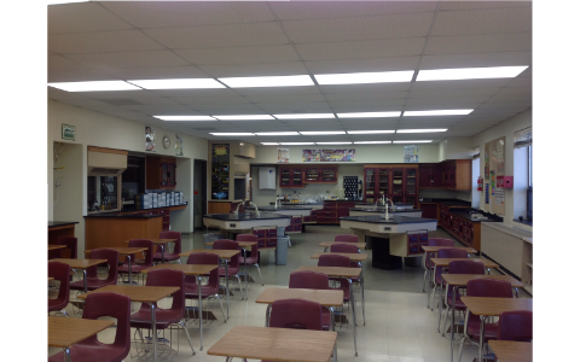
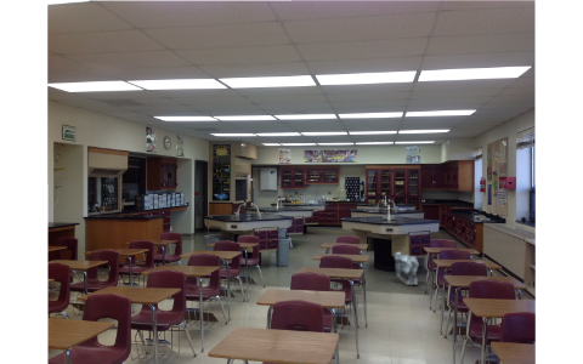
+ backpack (406, 268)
